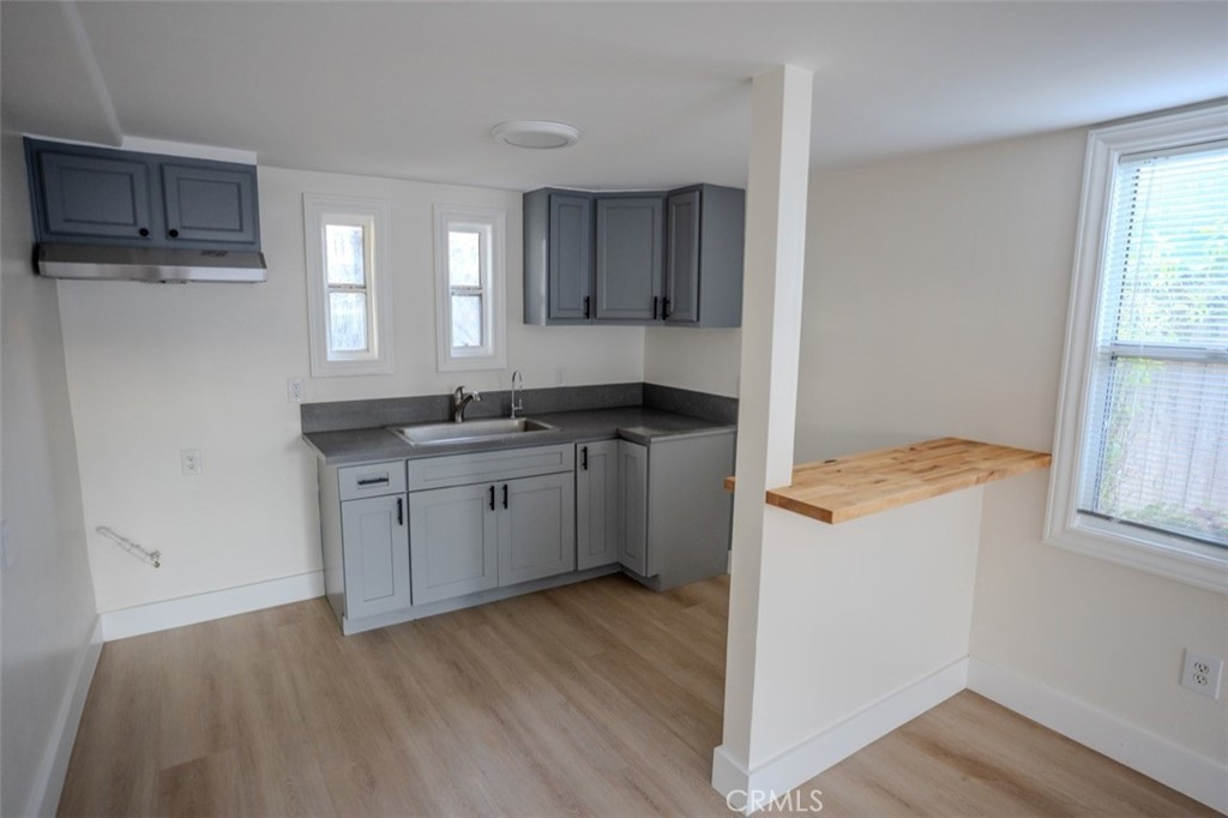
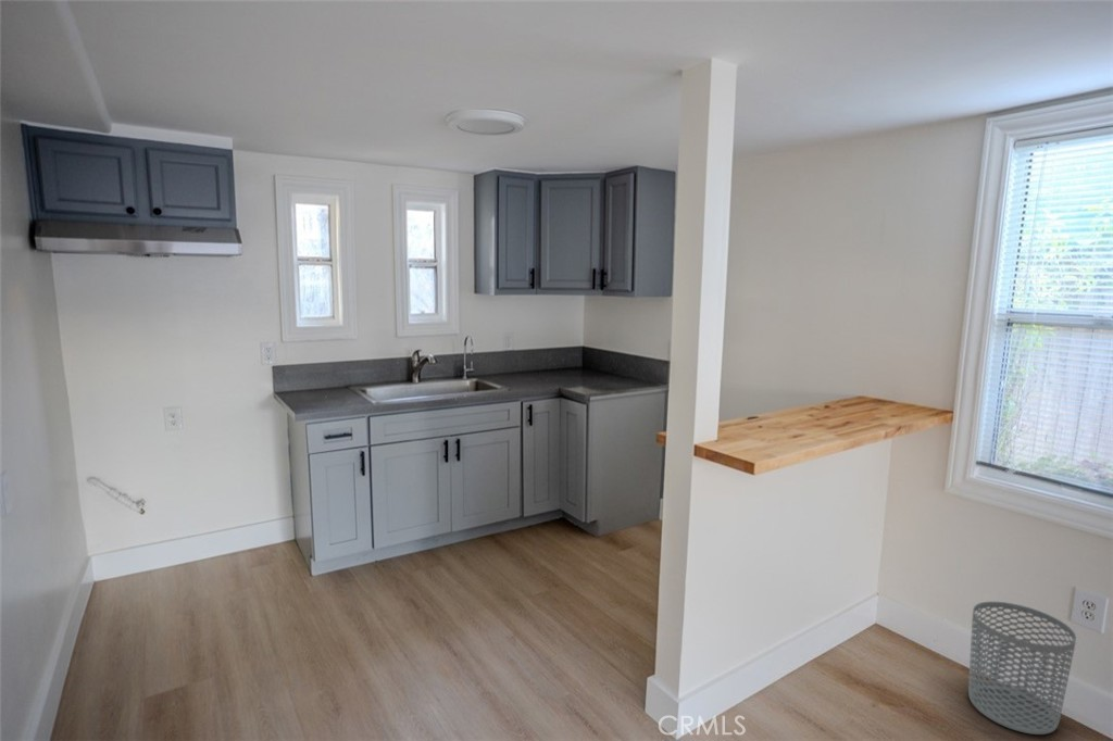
+ waste bin (1017, 665)
